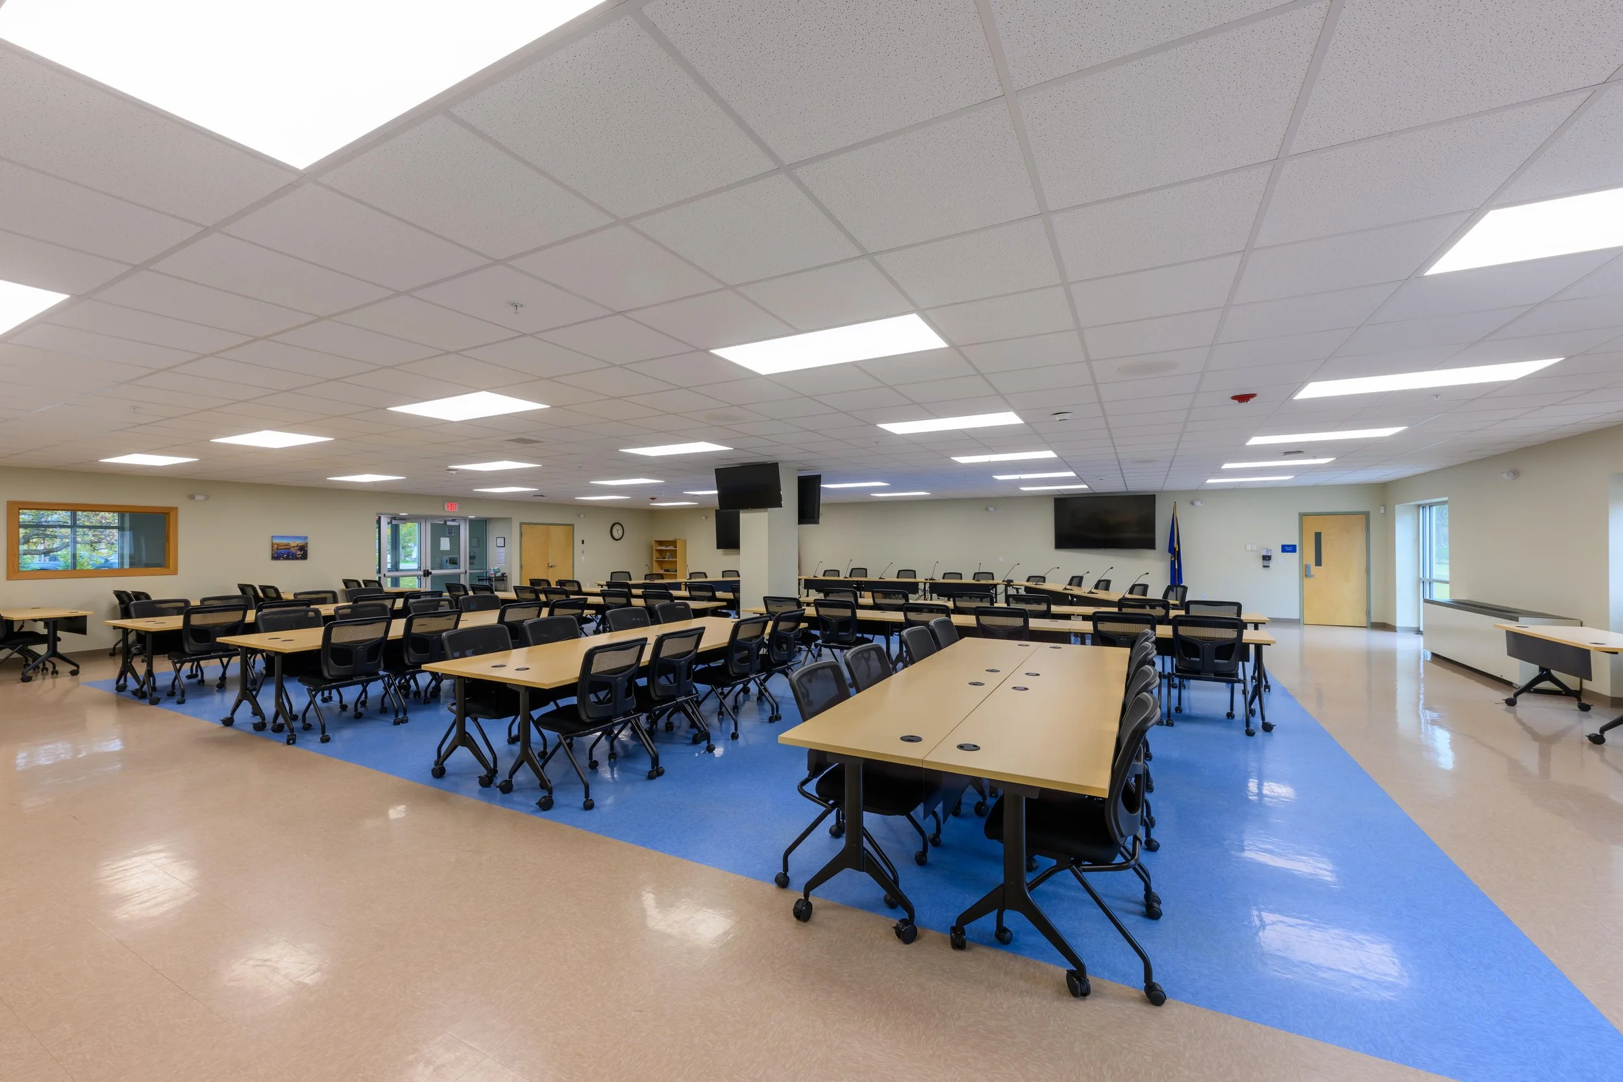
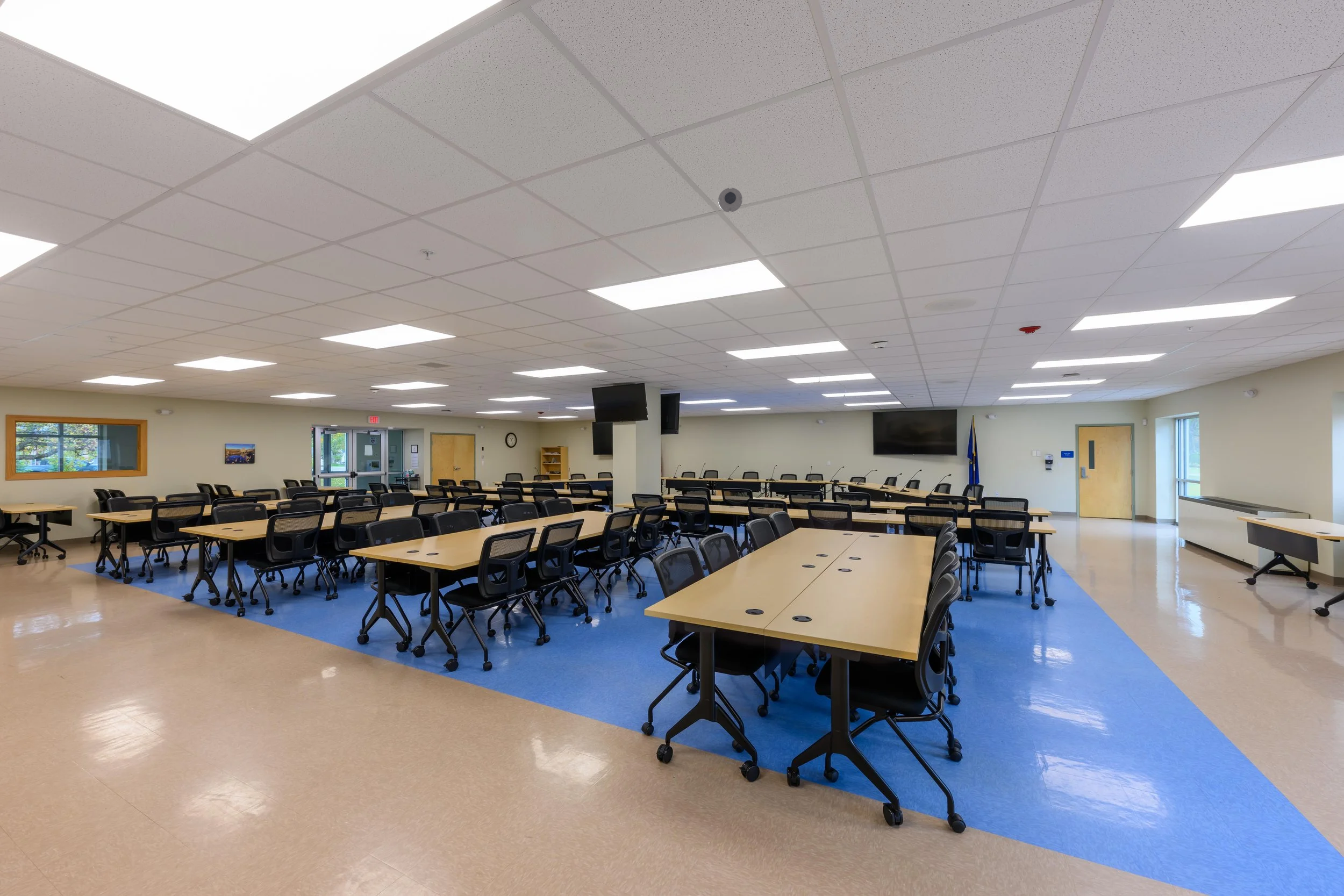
+ smoke detector (730, 199)
